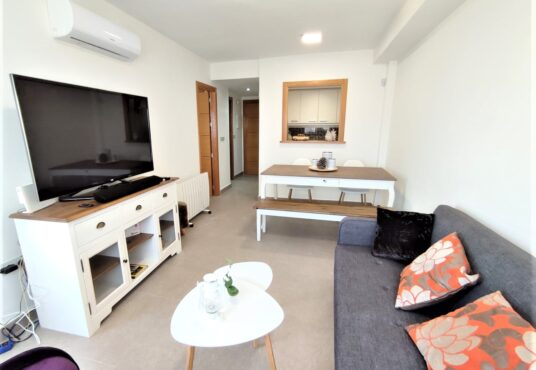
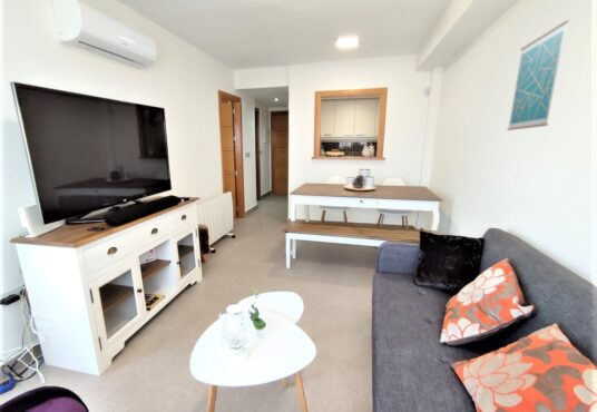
+ wall art (532, 84)
